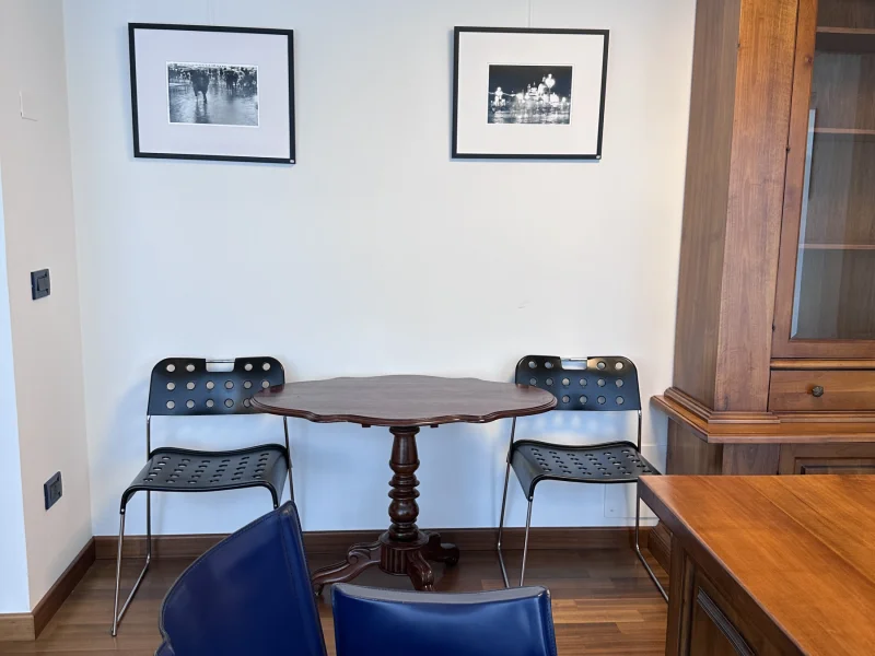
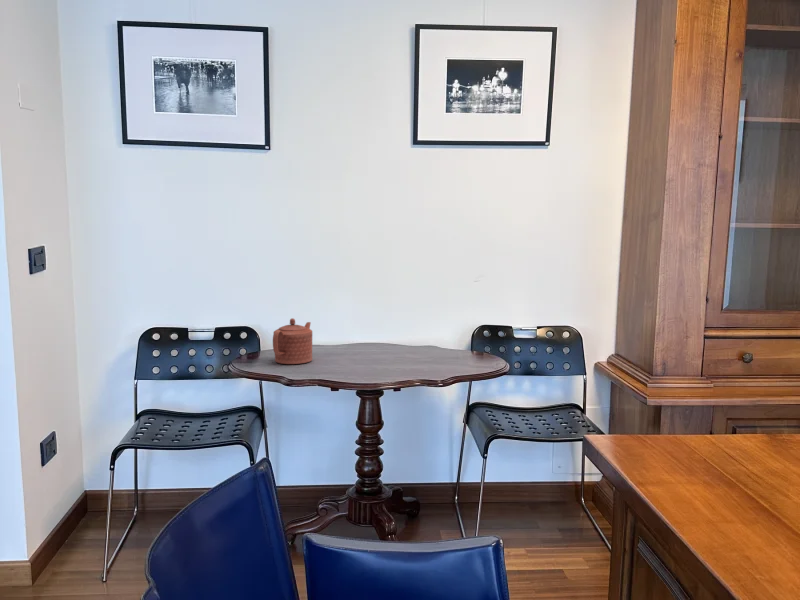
+ teapot (293, 339)
